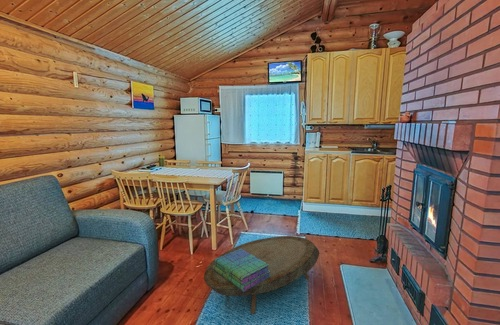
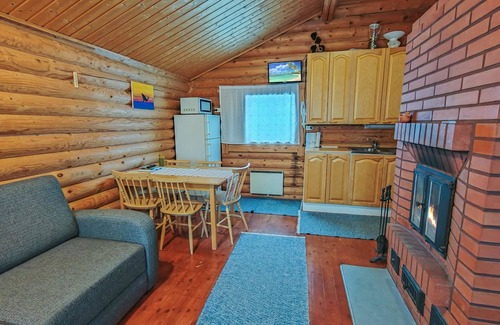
- coffee table (268, 269)
- stack of books (241, 267)
